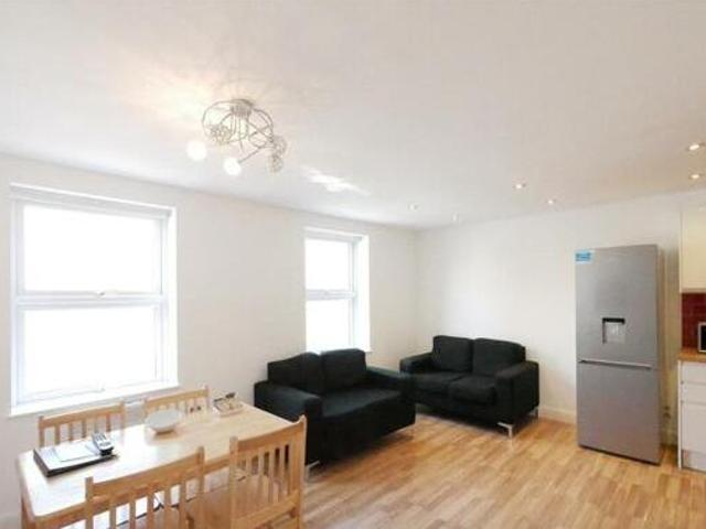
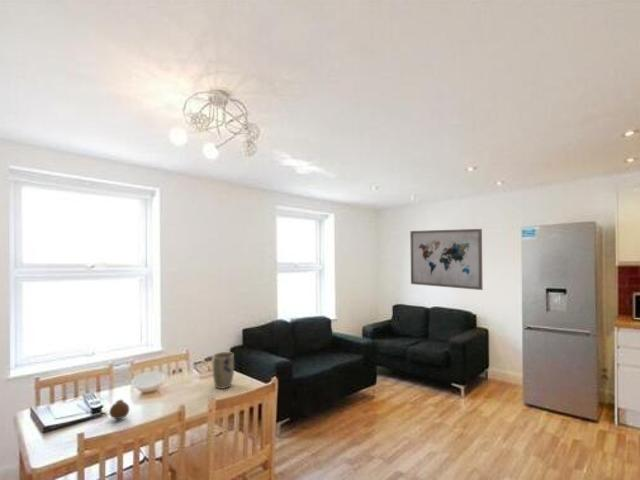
+ plant pot (223, 370)
+ fruit (119, 410)
+ wall art (443, 258)
